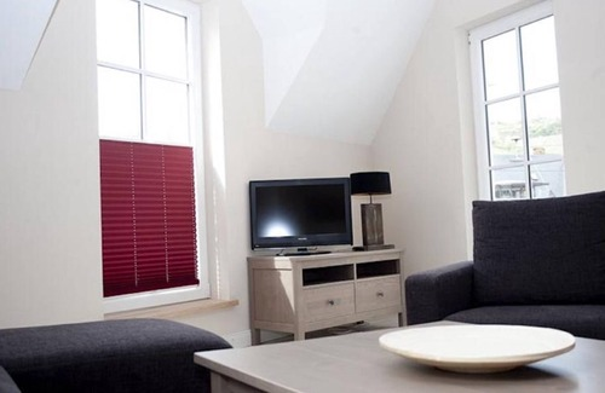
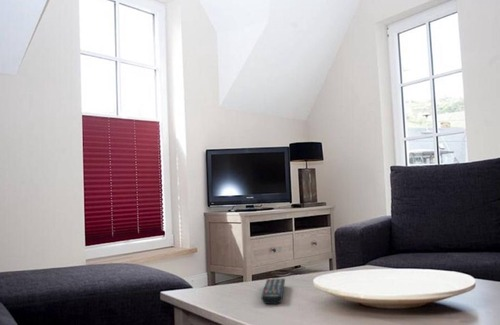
+ remote control (274, 289)
